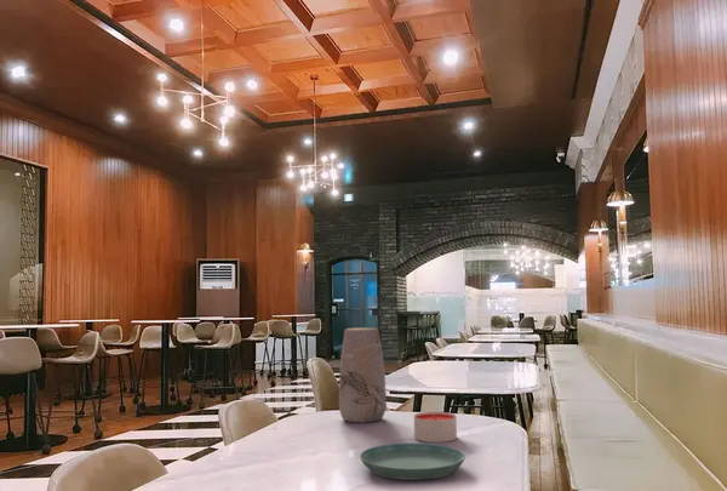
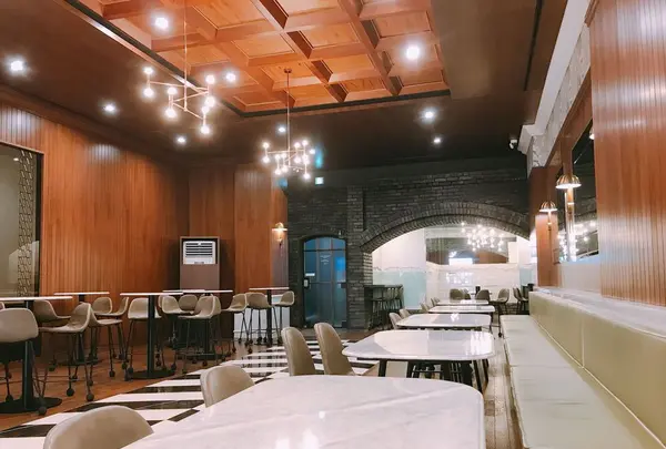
- vase (361, 373)
- saucer (412, 461)
- candle (435, 426)
